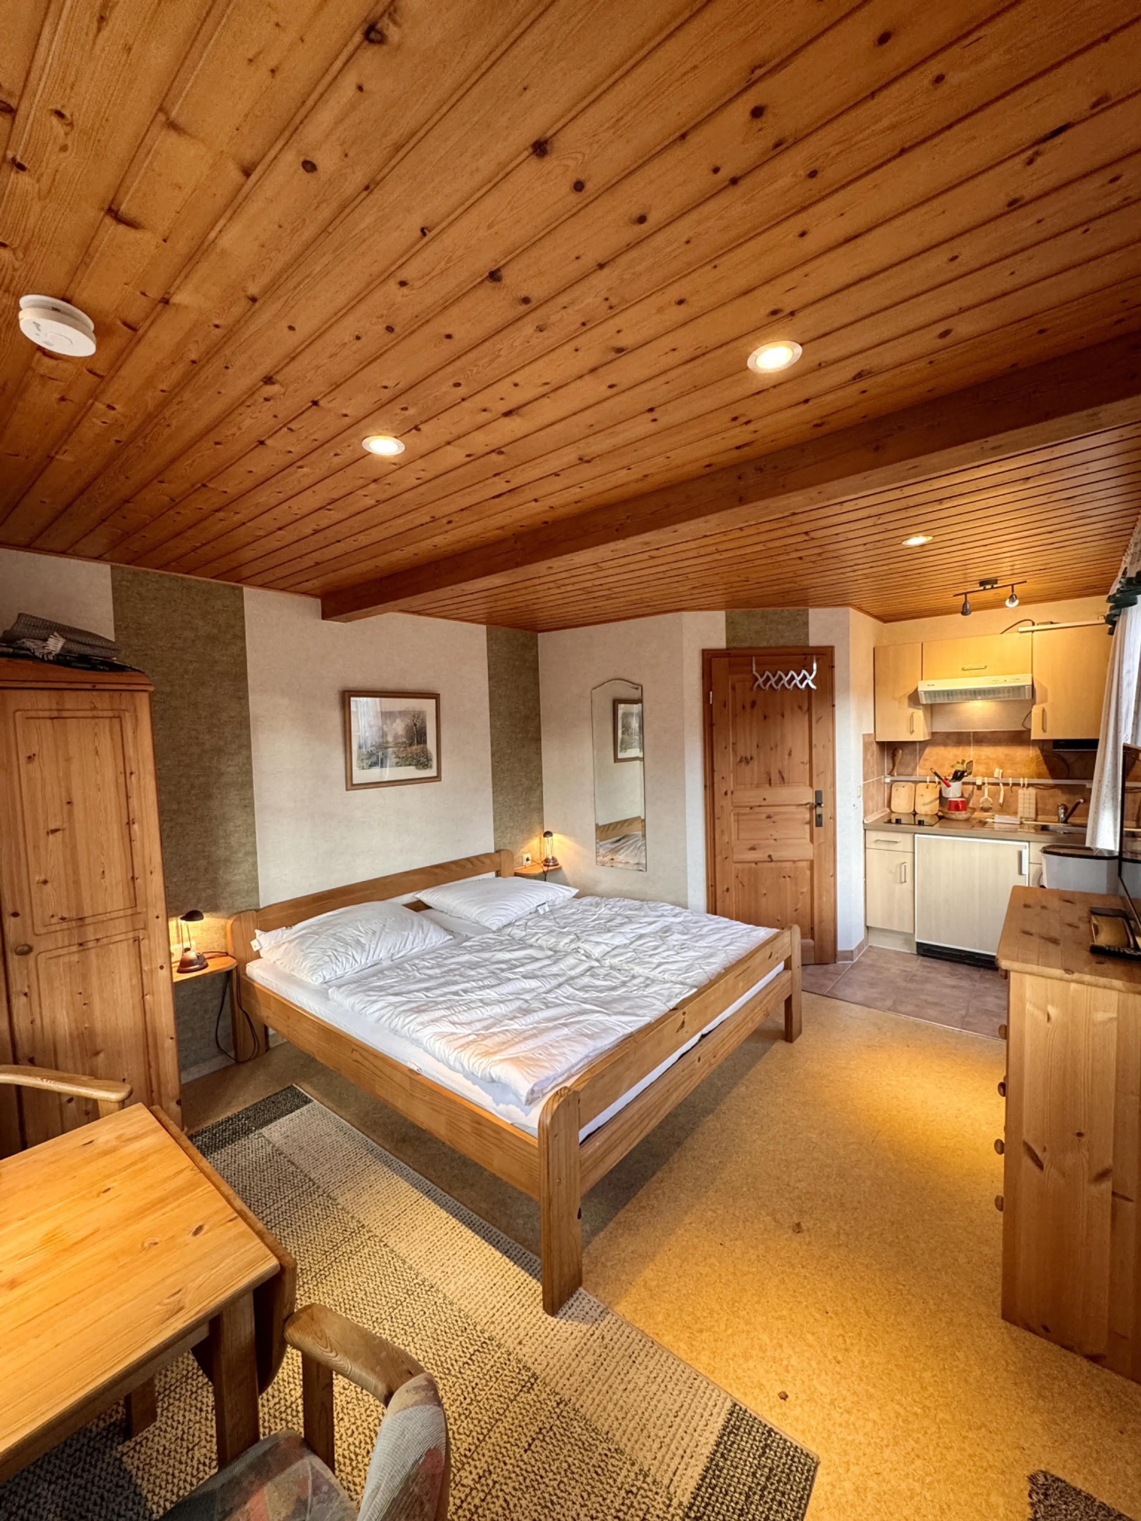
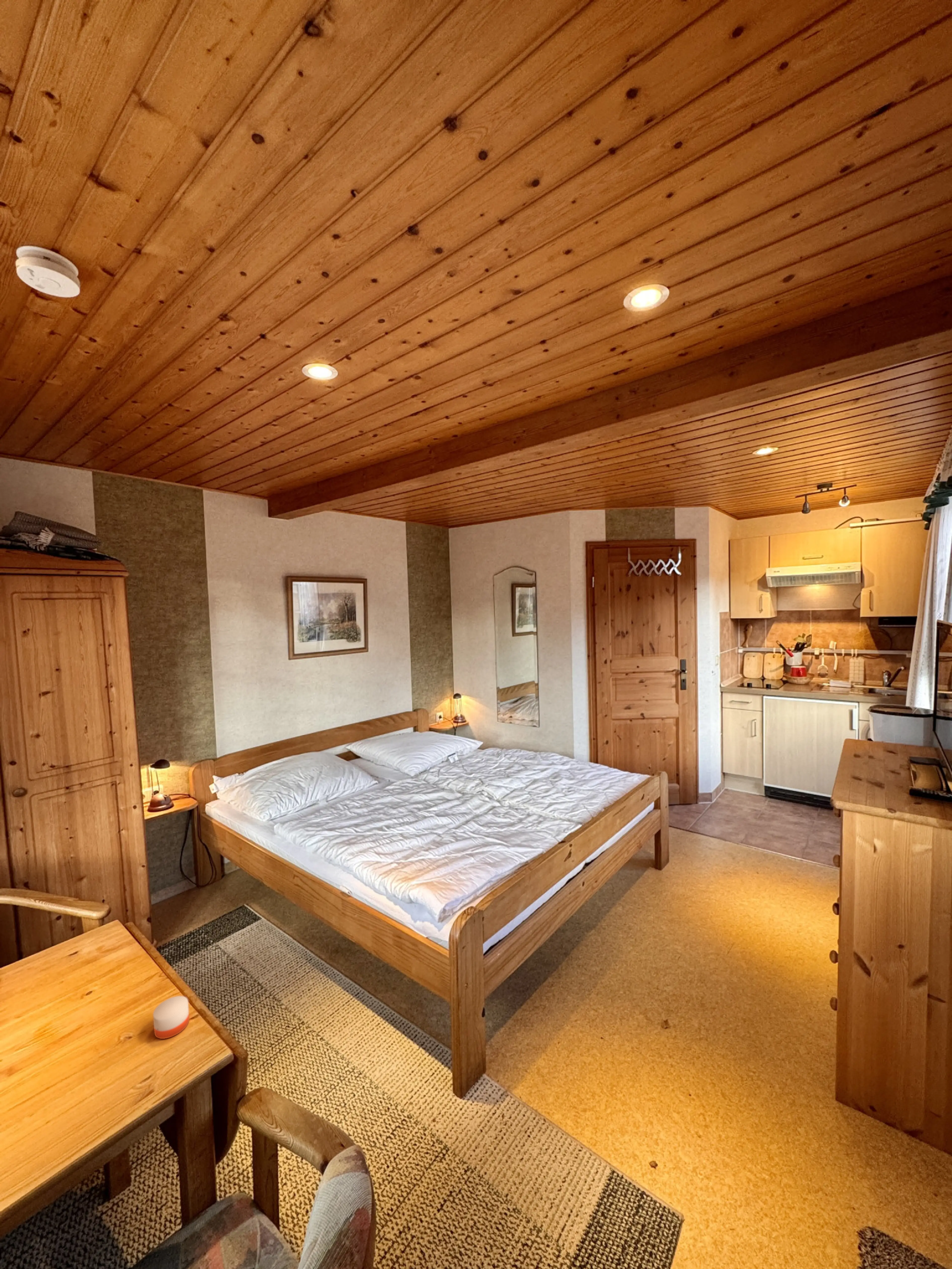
+ candle (171, 1006)
